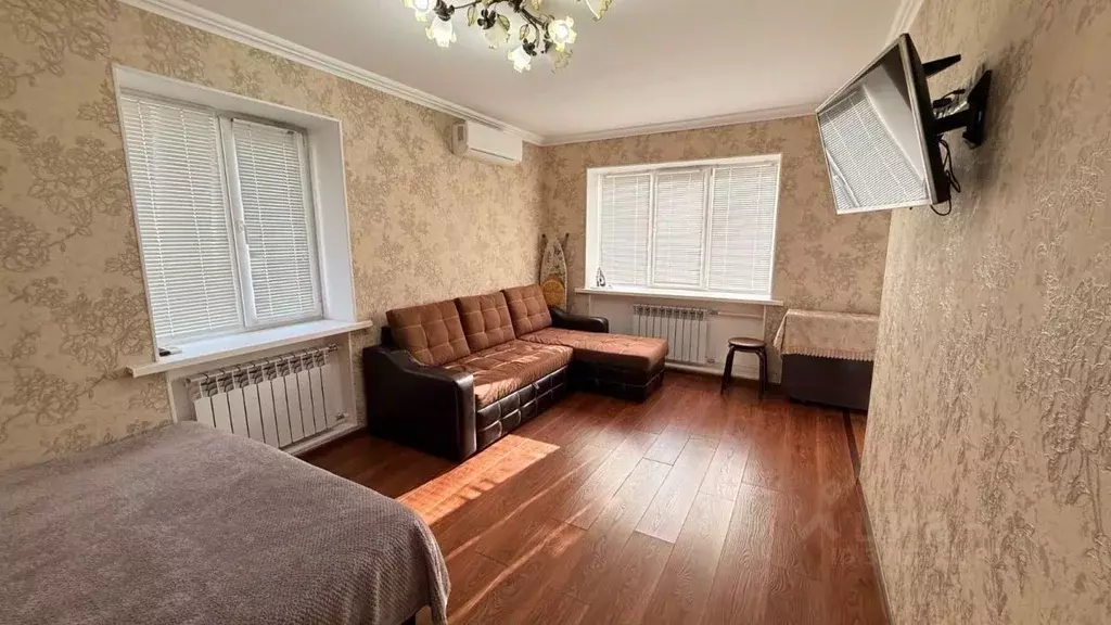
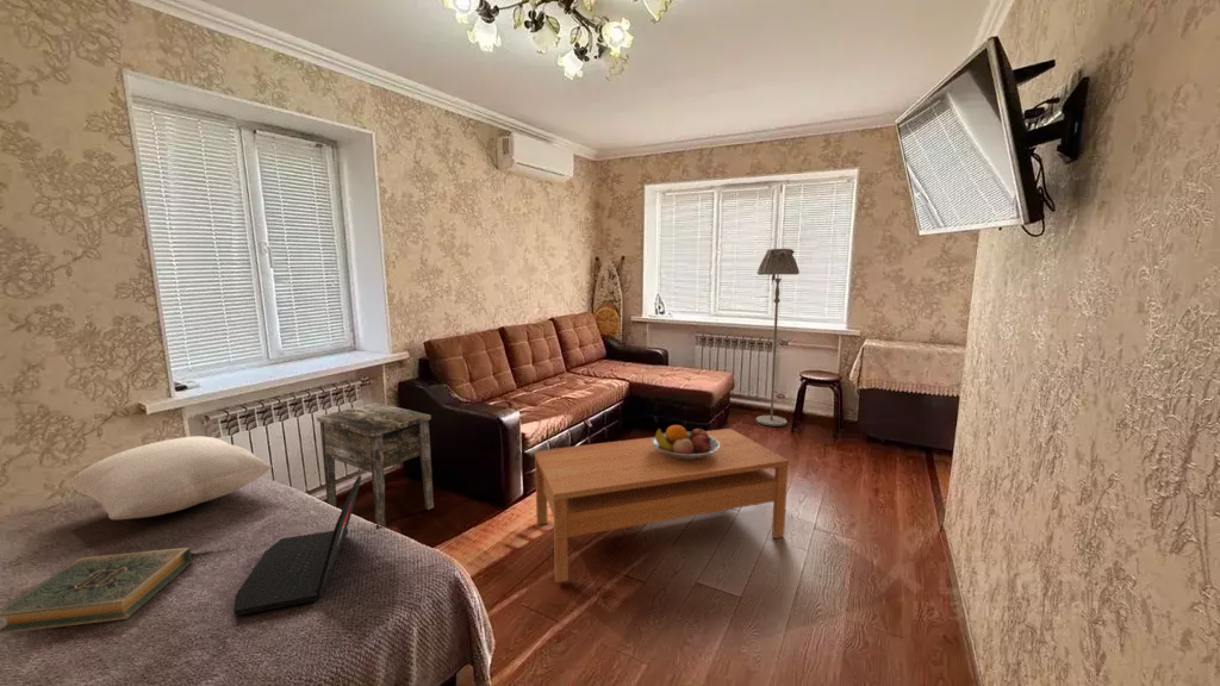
+ fruit bowl (685, 438)
+ hardback book (101, 586)
+ side table (378, 462)
+ coffee table (656, 493)
+ laptop (304, 535)
+ pillow (174, 472)
+ floor lamp (774, 337)
